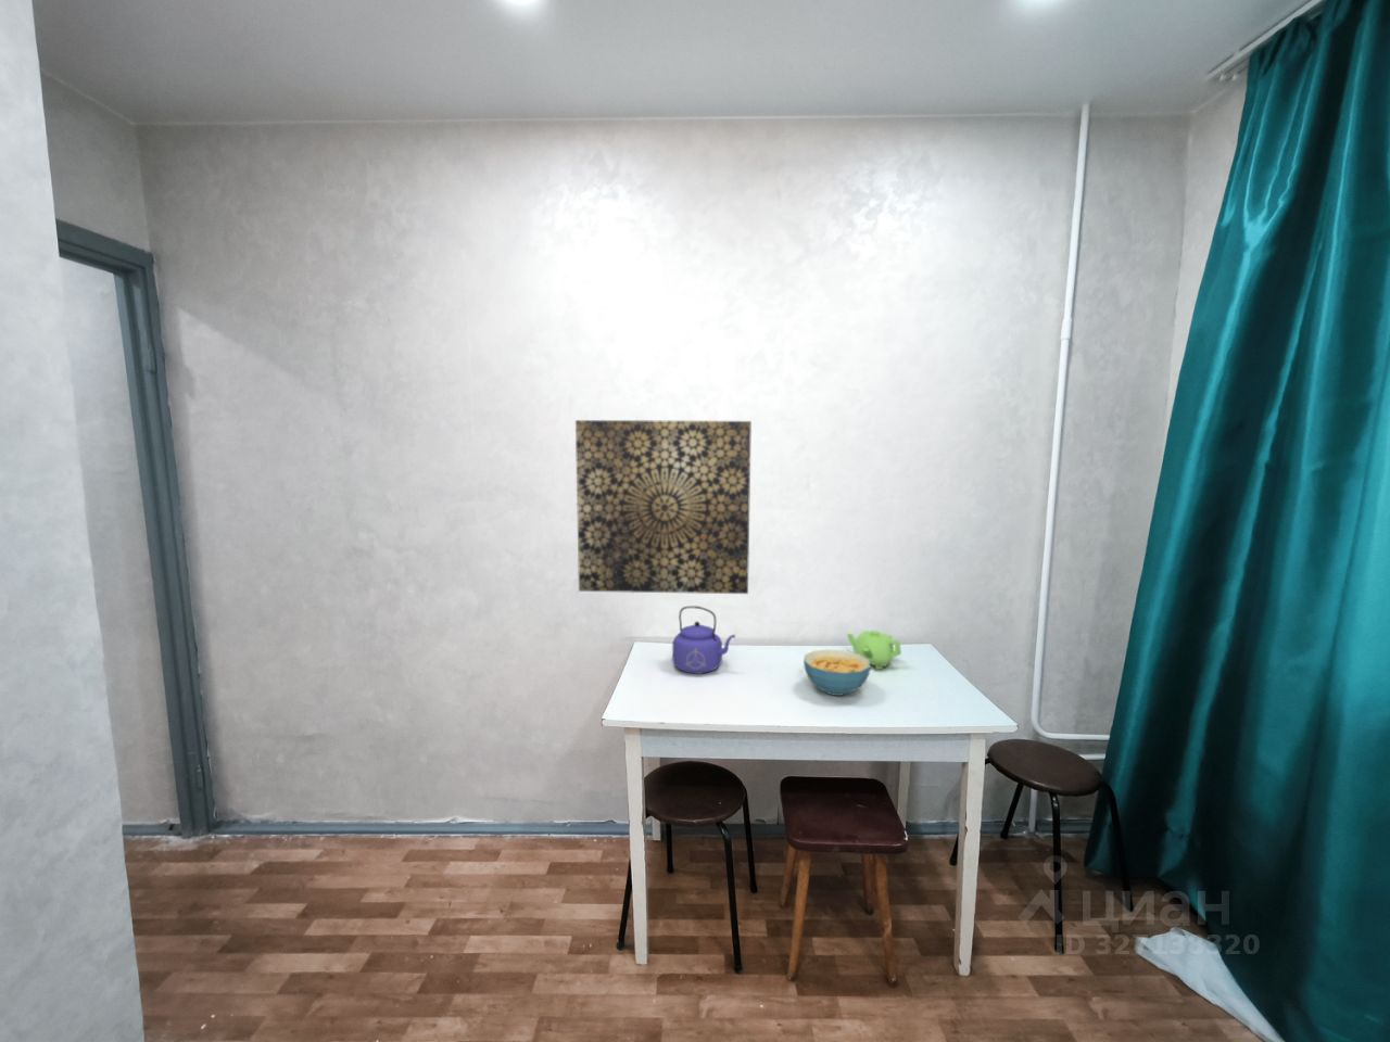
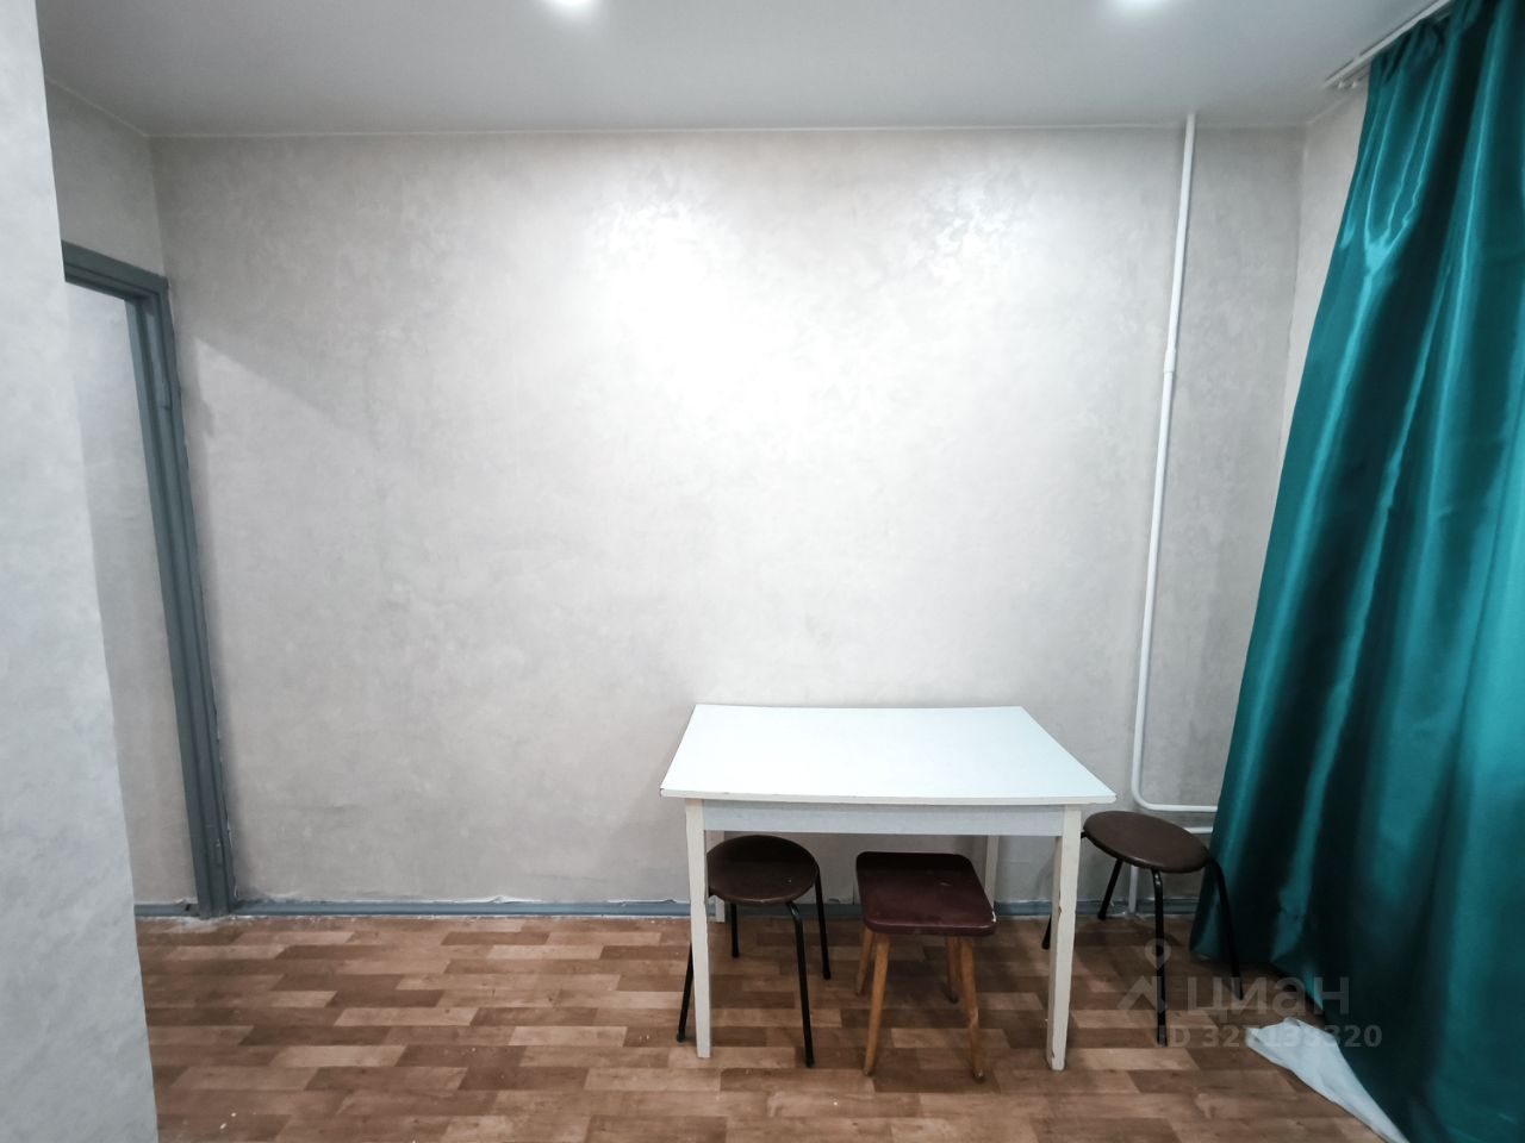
- cereal bowl (836, 675)
- wall art (662, 507)
- teapot (872, 648)
- kettle (704, 638)
